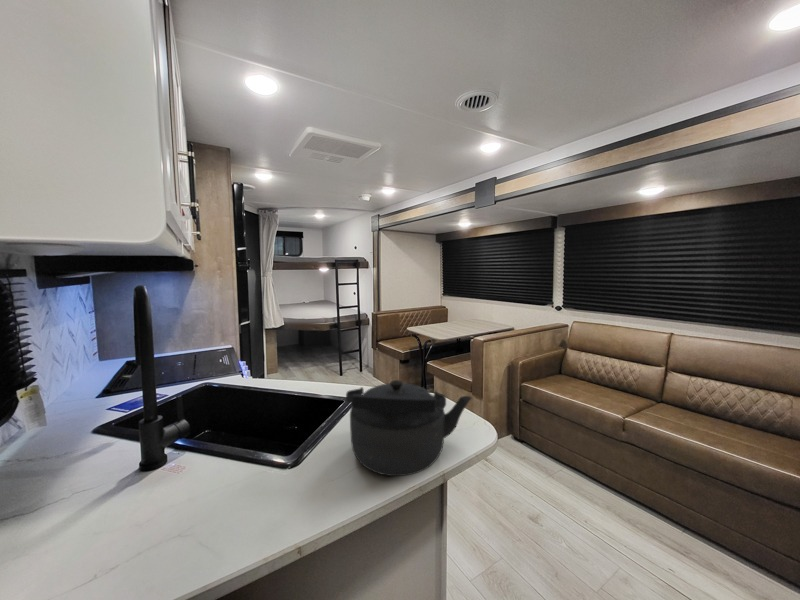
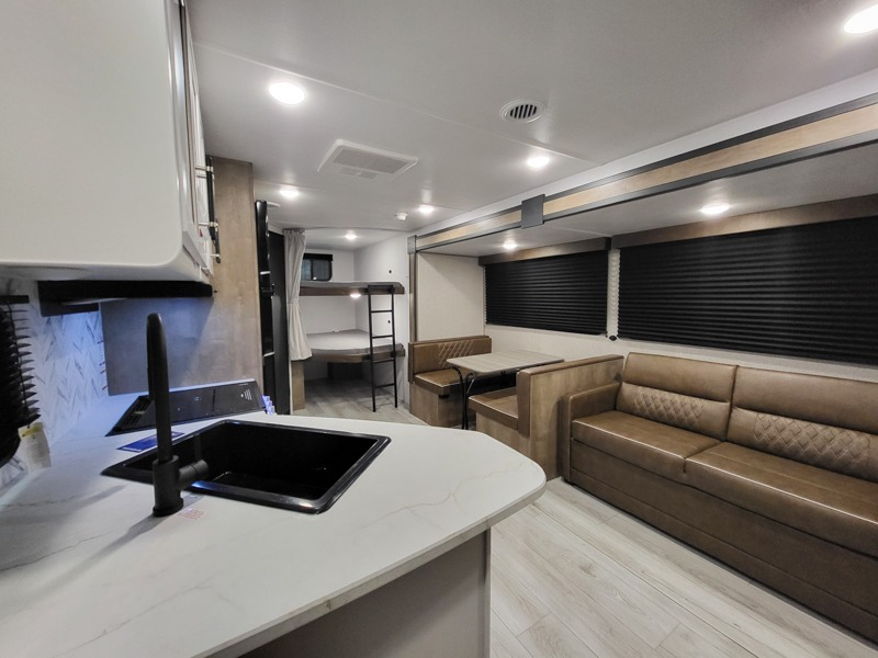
- kettle (400, 417)
